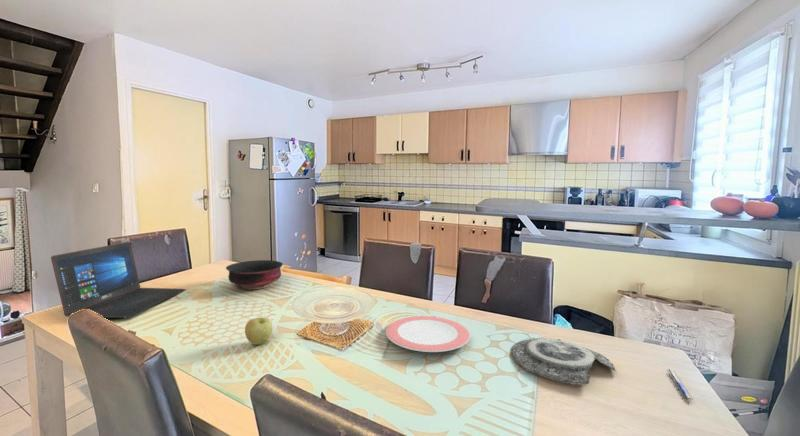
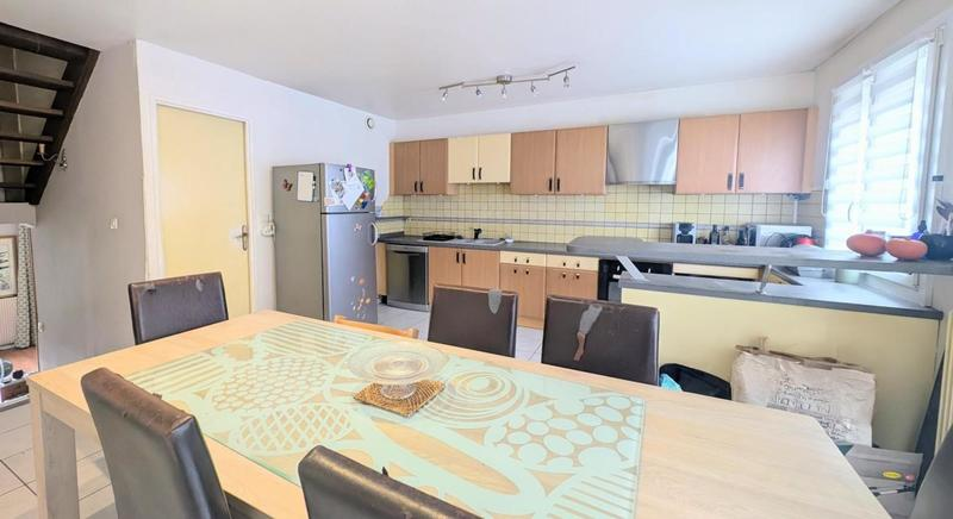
- laptop (128, 275)
- plate (427, 334)
- apple (259, 331)
- pen (678, 382)
- plate (559, 354)
- bowl (255, 275)
